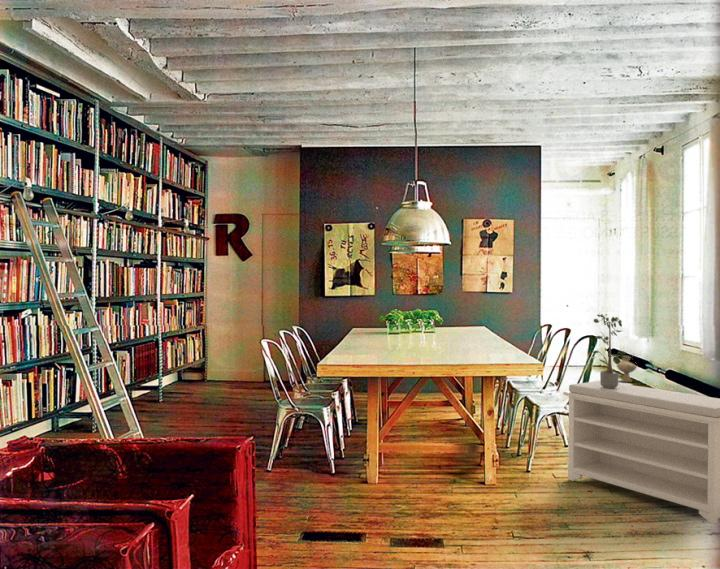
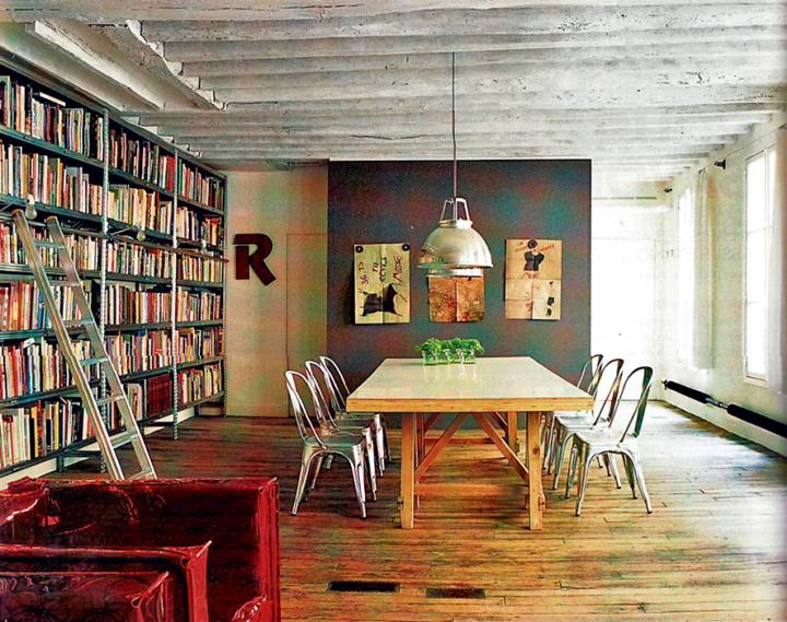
- bench (651, 443)
- vase (626, 368)
- potted plant (609, 349)
